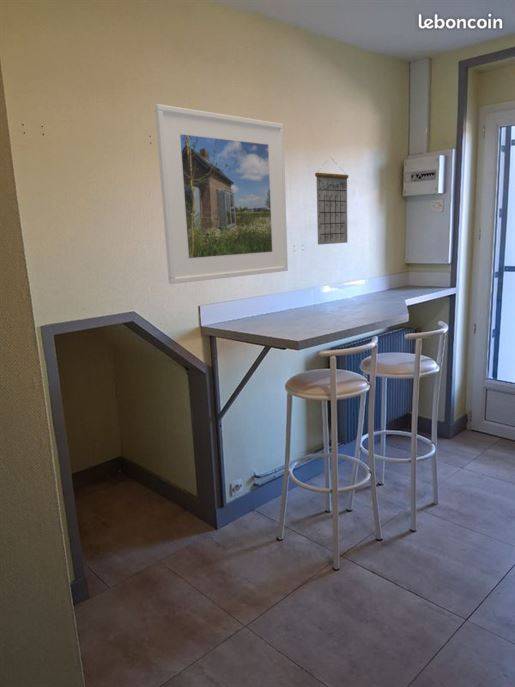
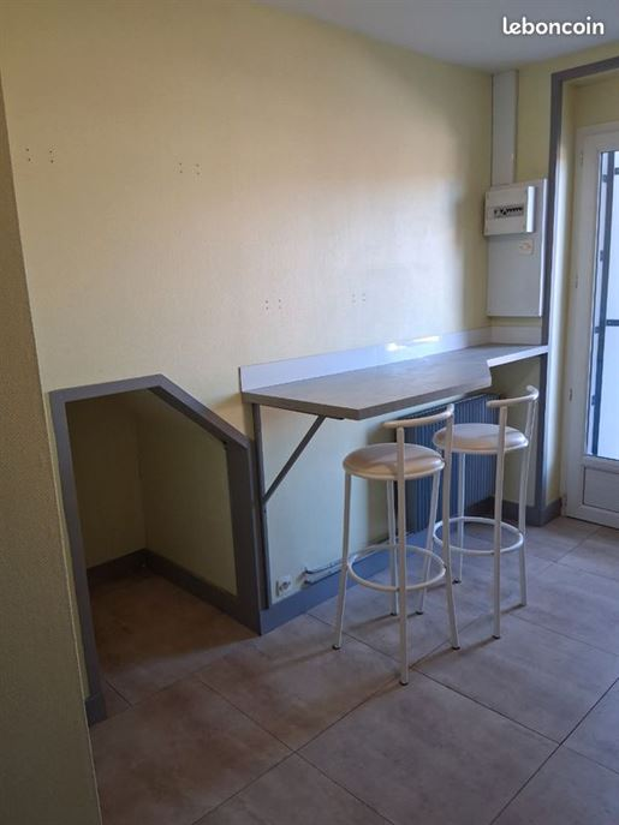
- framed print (229, 198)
- calendar (332, 200)
